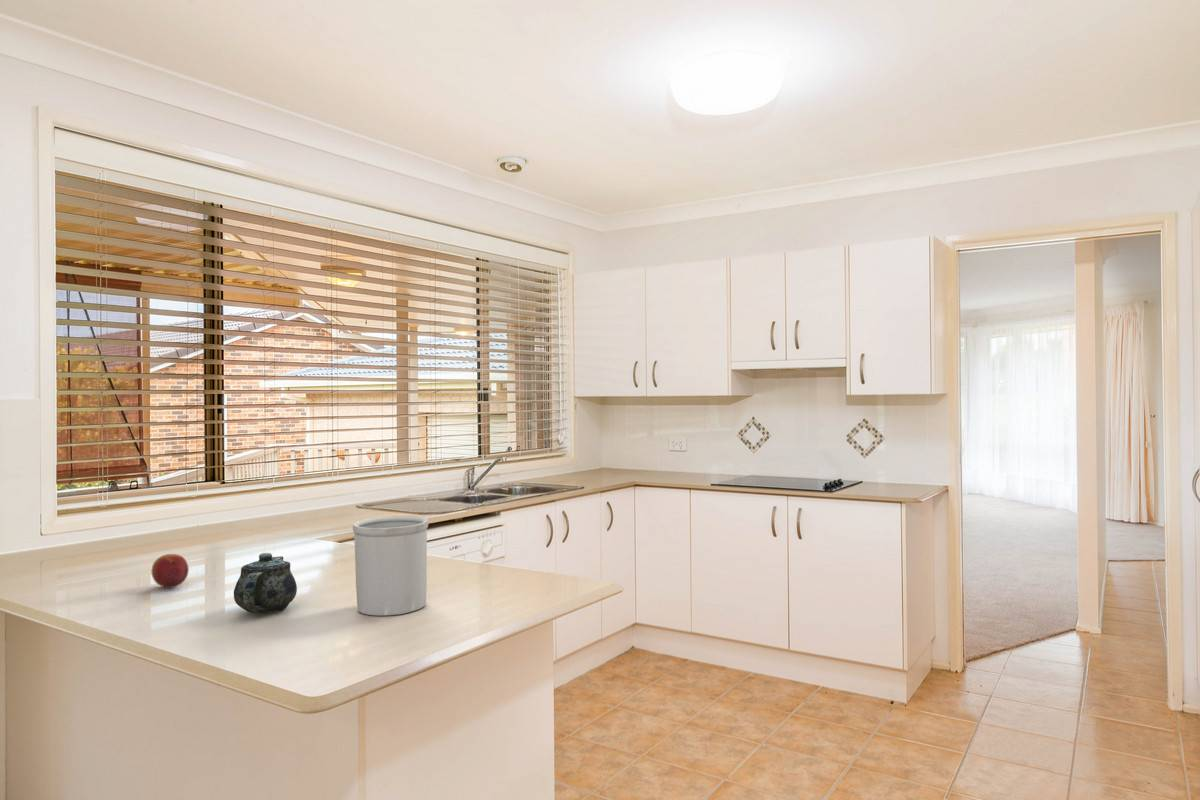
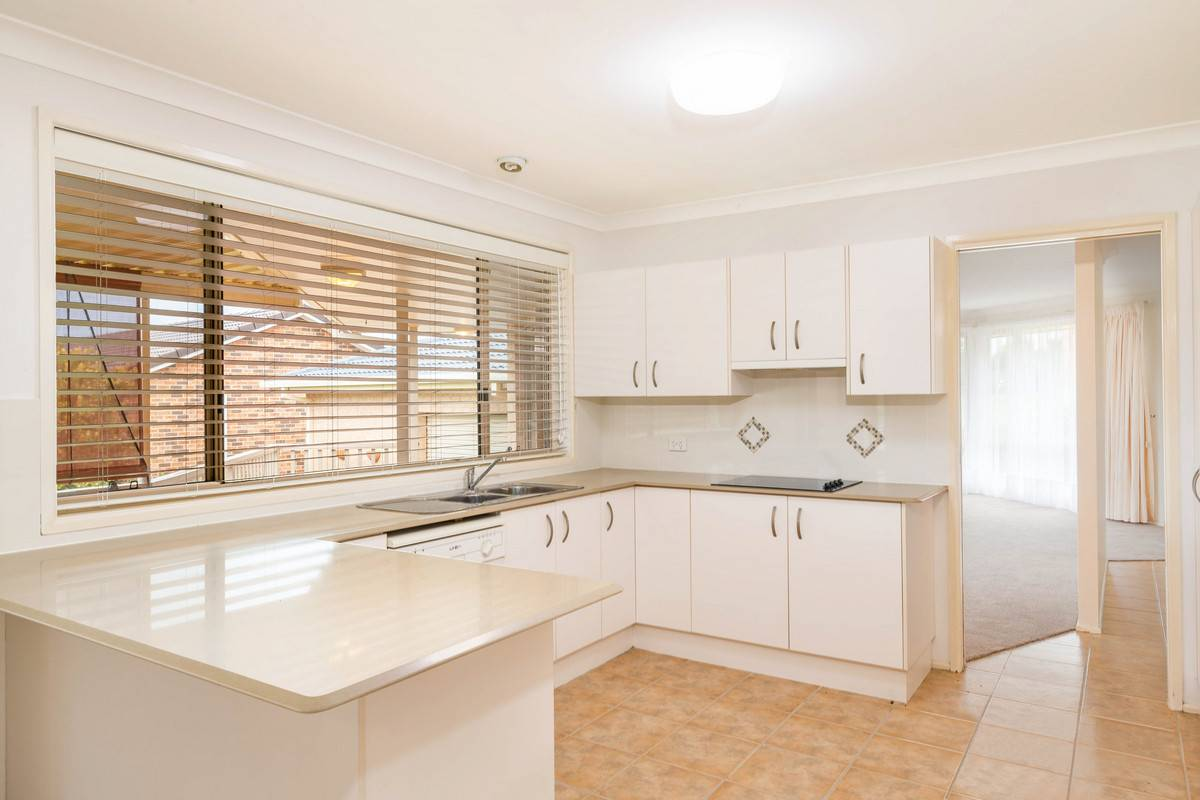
- fruit (169, 570)
- utensil holder (391, 564)
- chinaware (264, 582)
